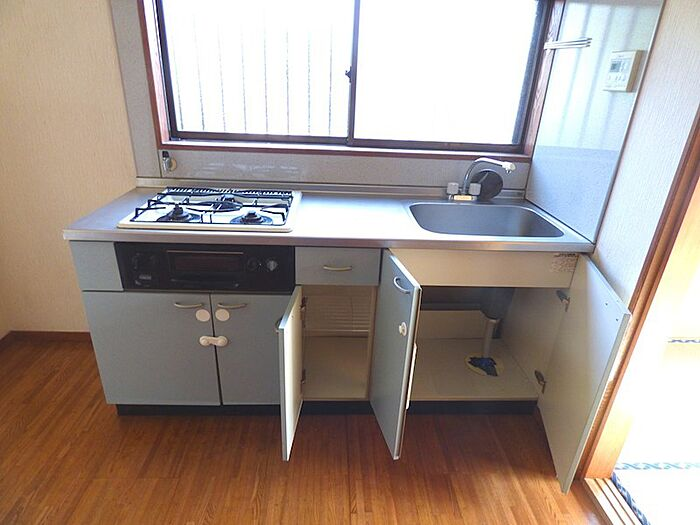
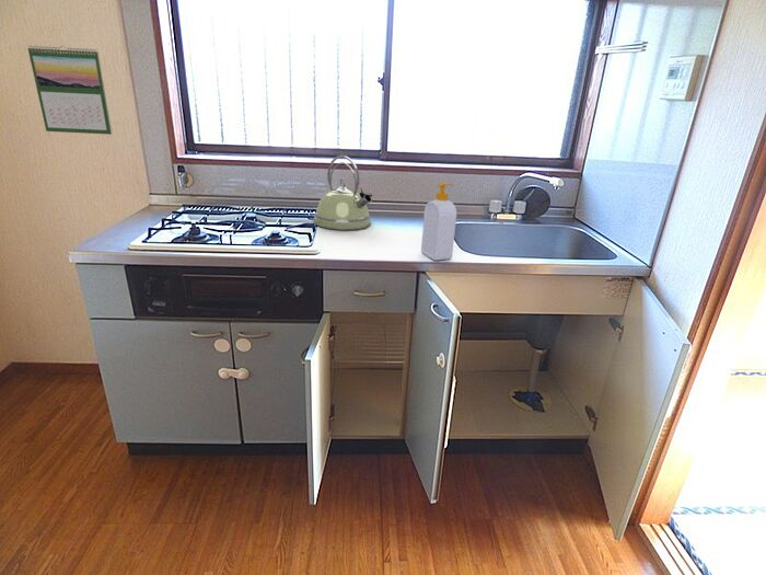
+ calendar (70, 90)
+ soap bottle (440, 220)
+ kettle (345, 191)
